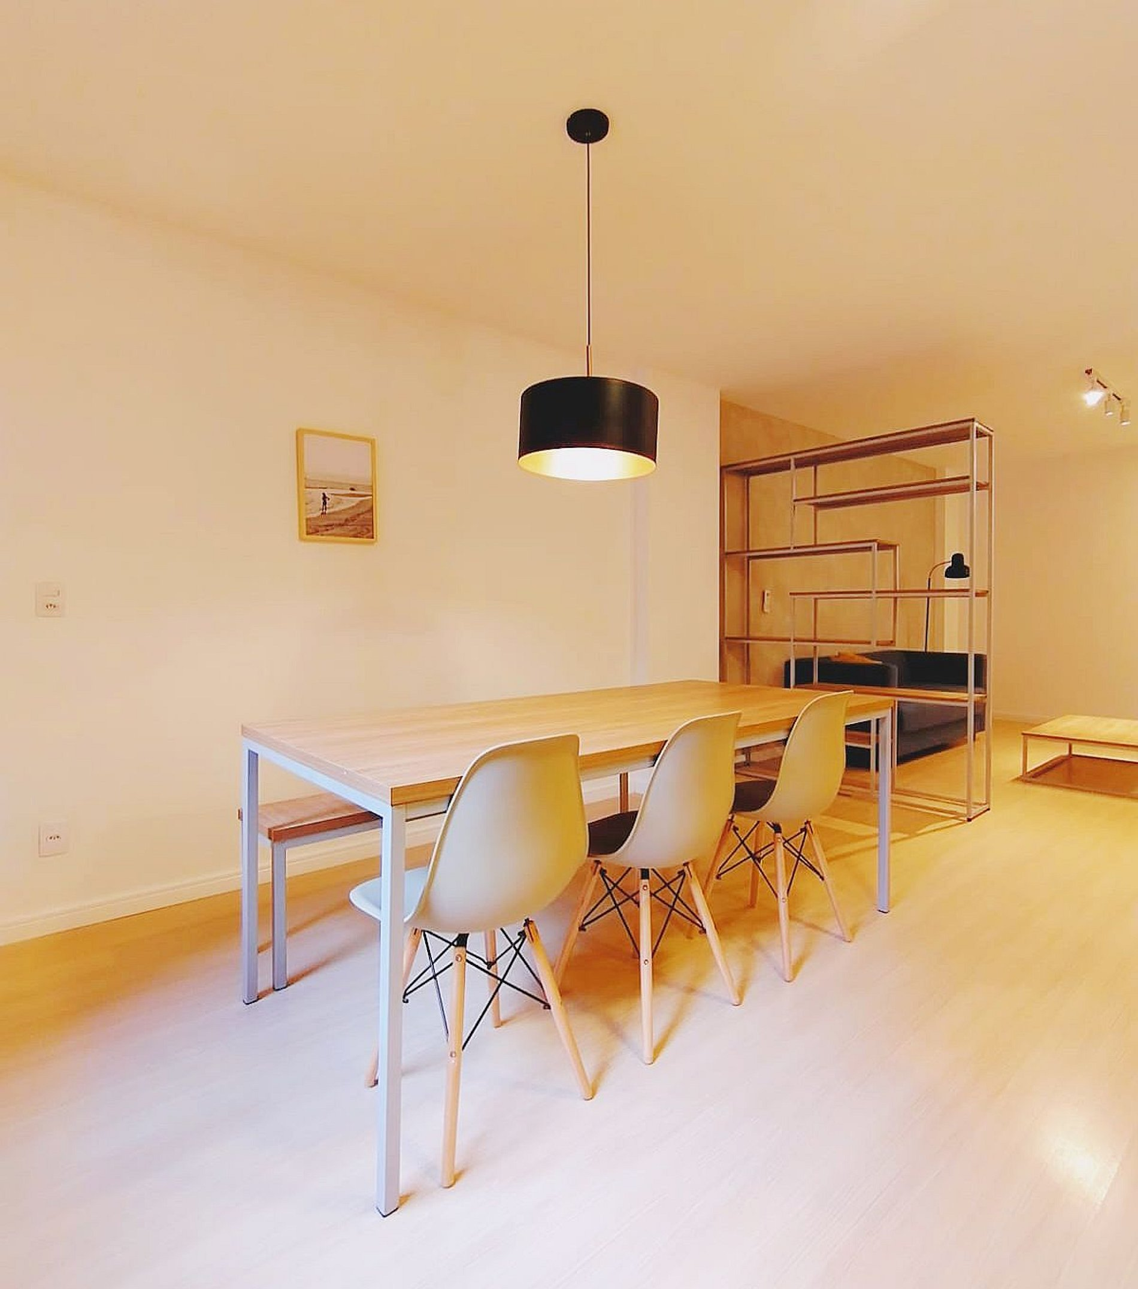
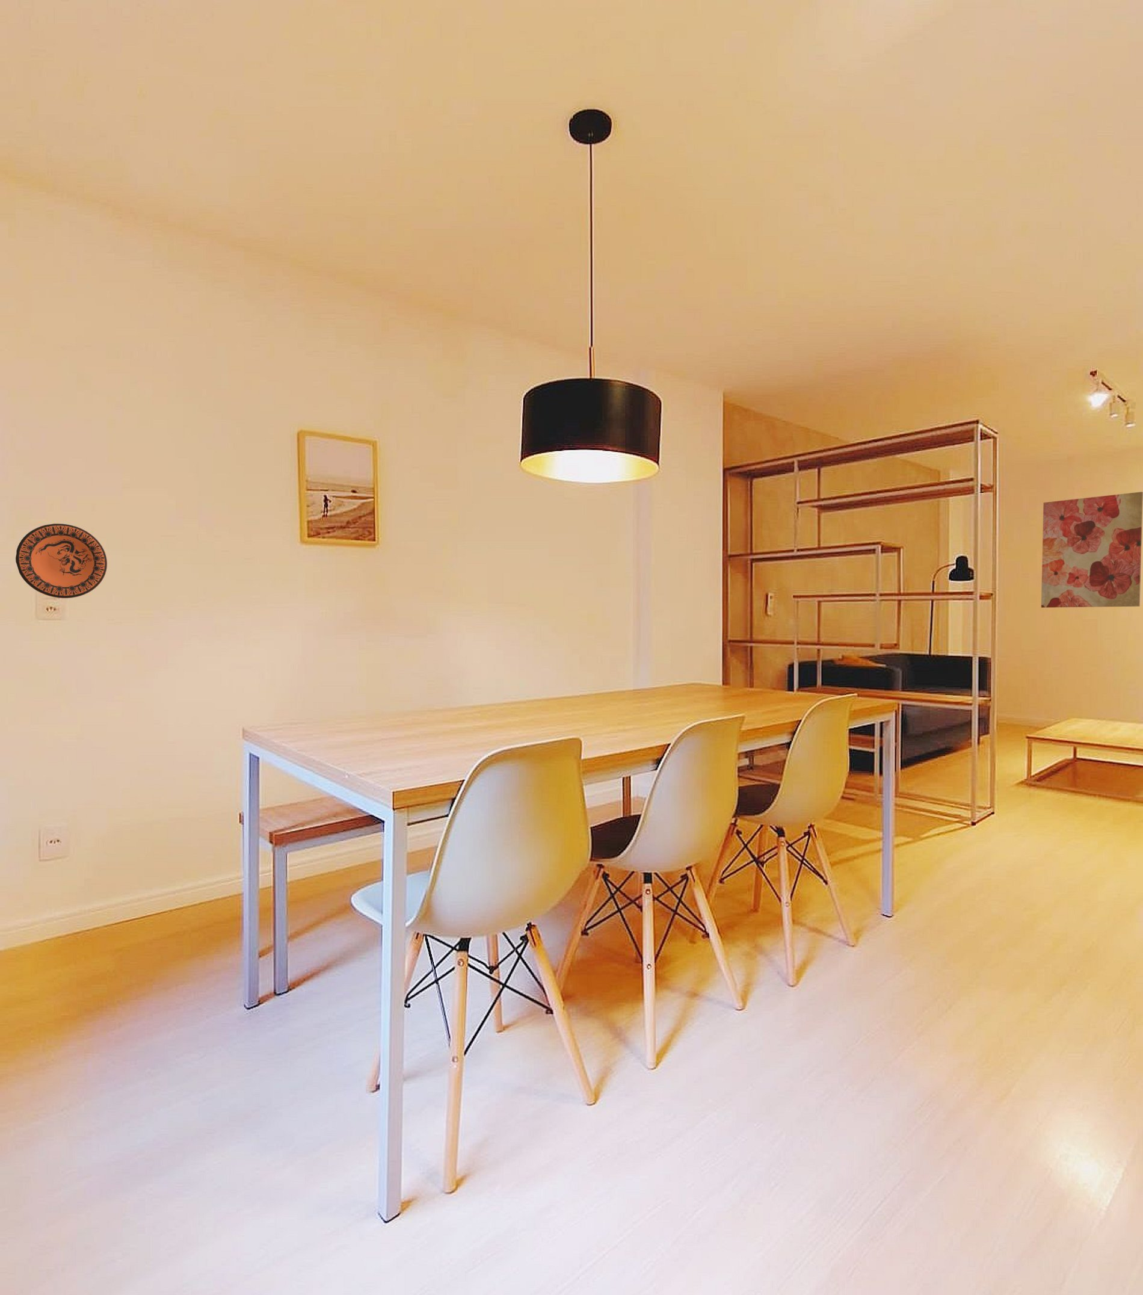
+ decorative plate (63, 561)
+ wall art (1089, 552)
